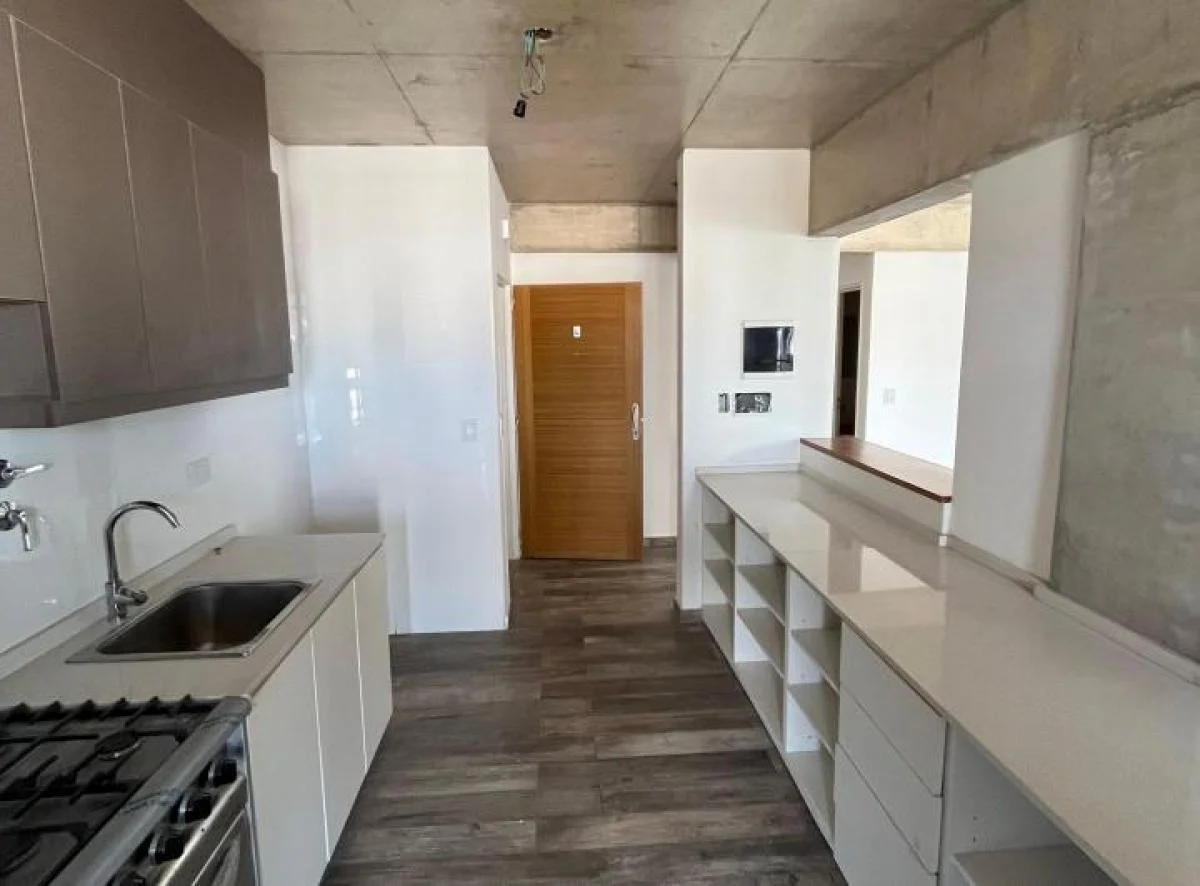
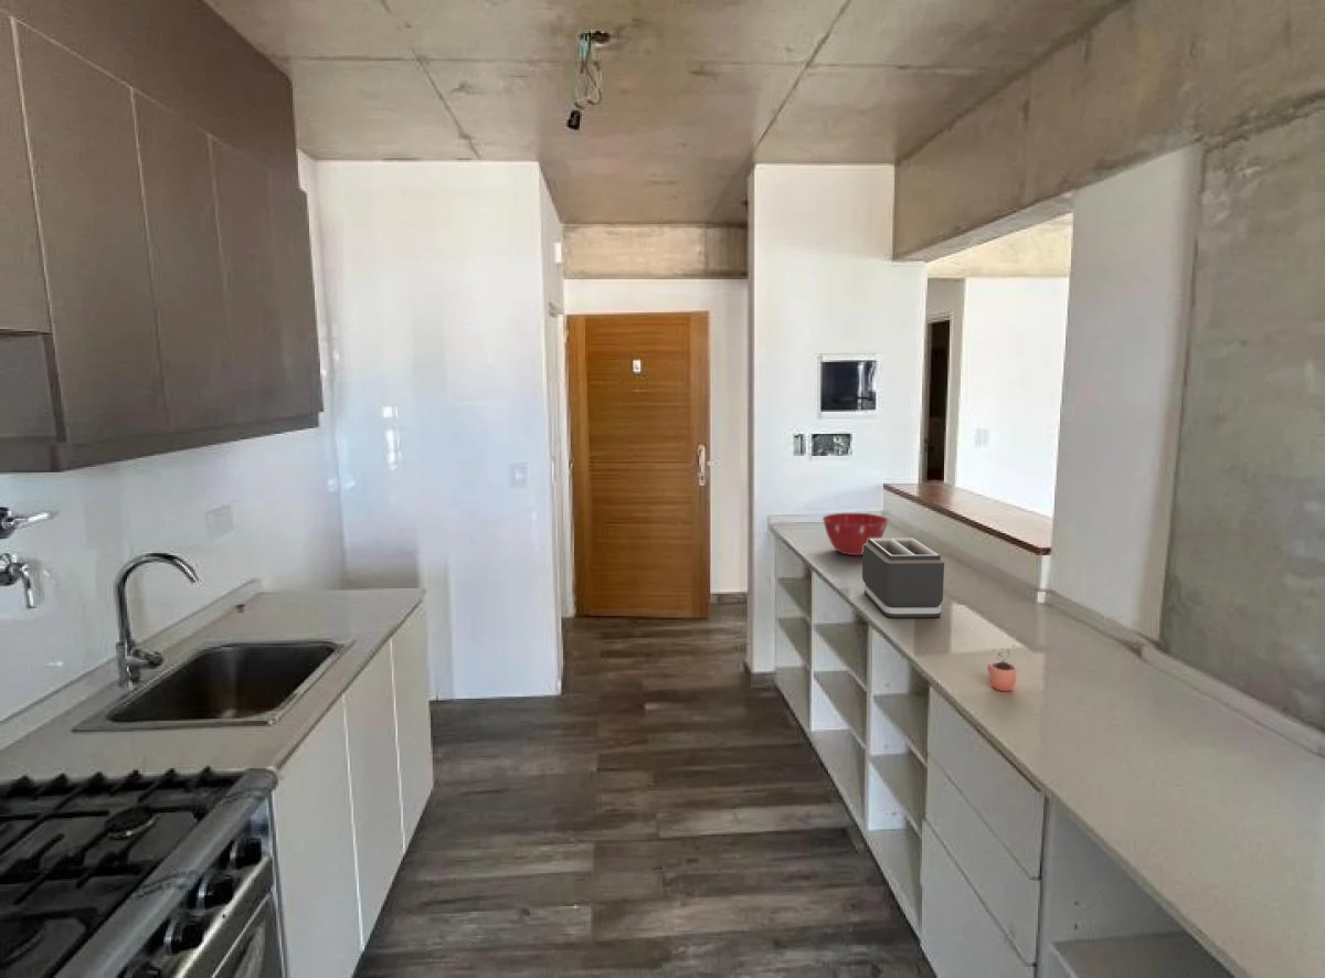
+ mixing bowl (854, 534)
+ toaster (900, 574)
+ cocoa (1000, 665)
